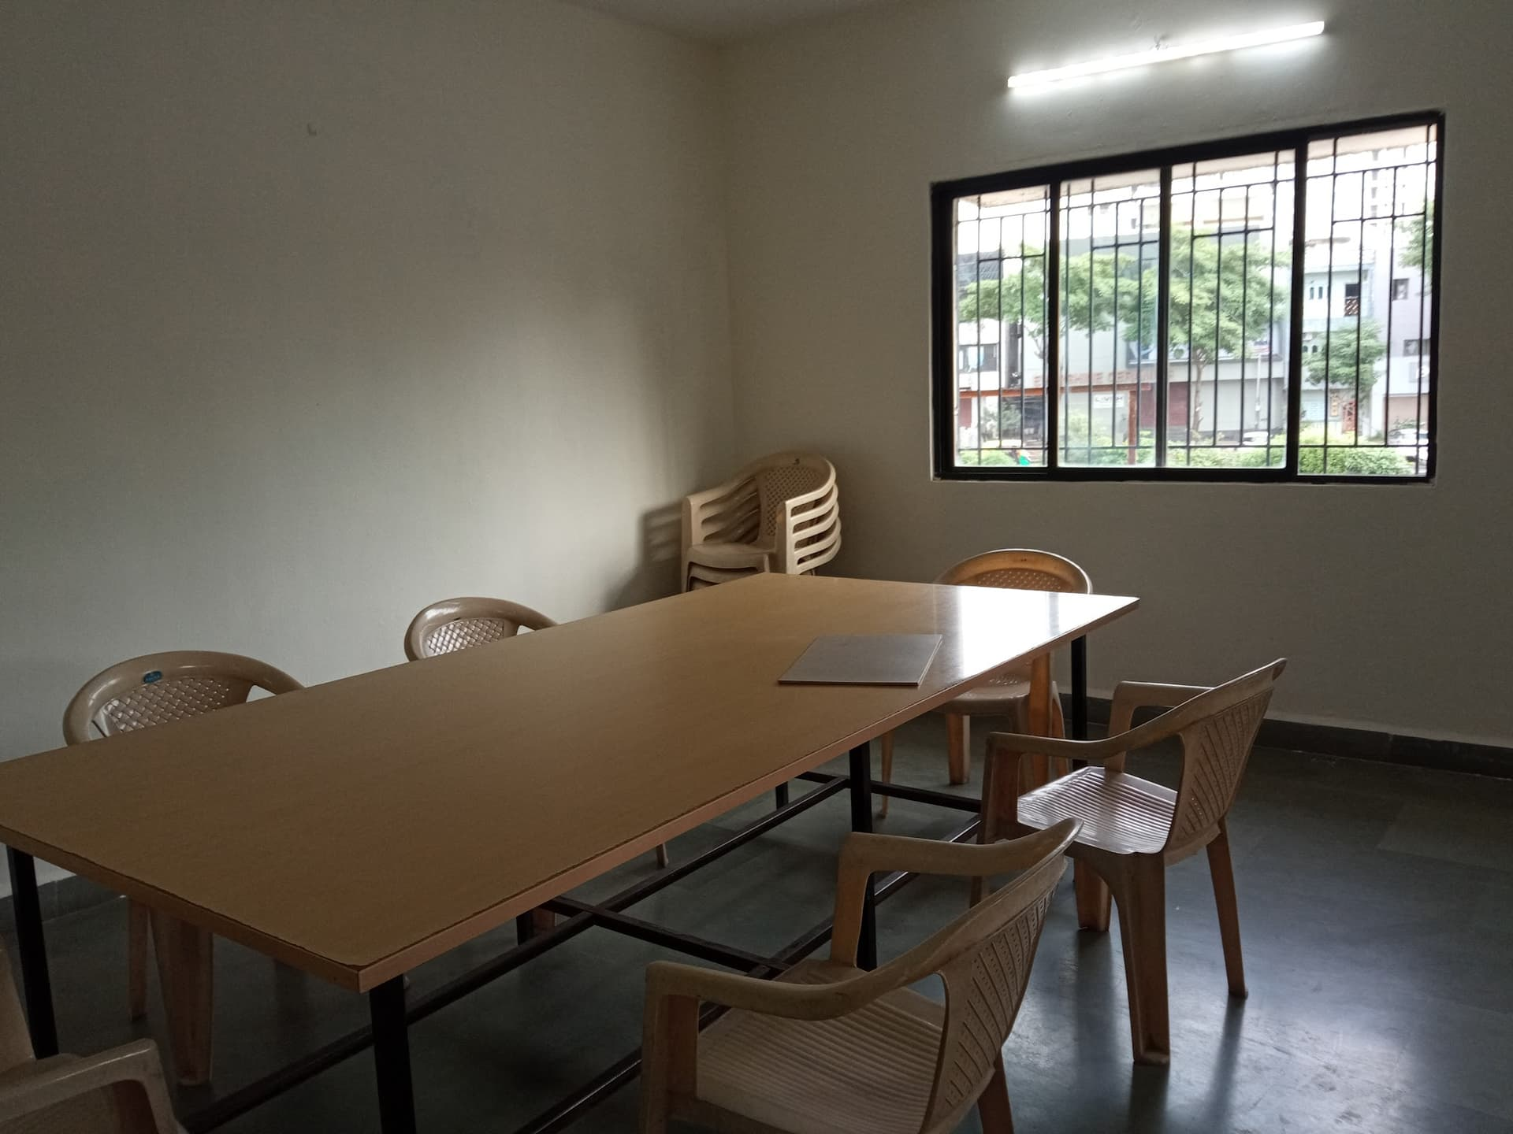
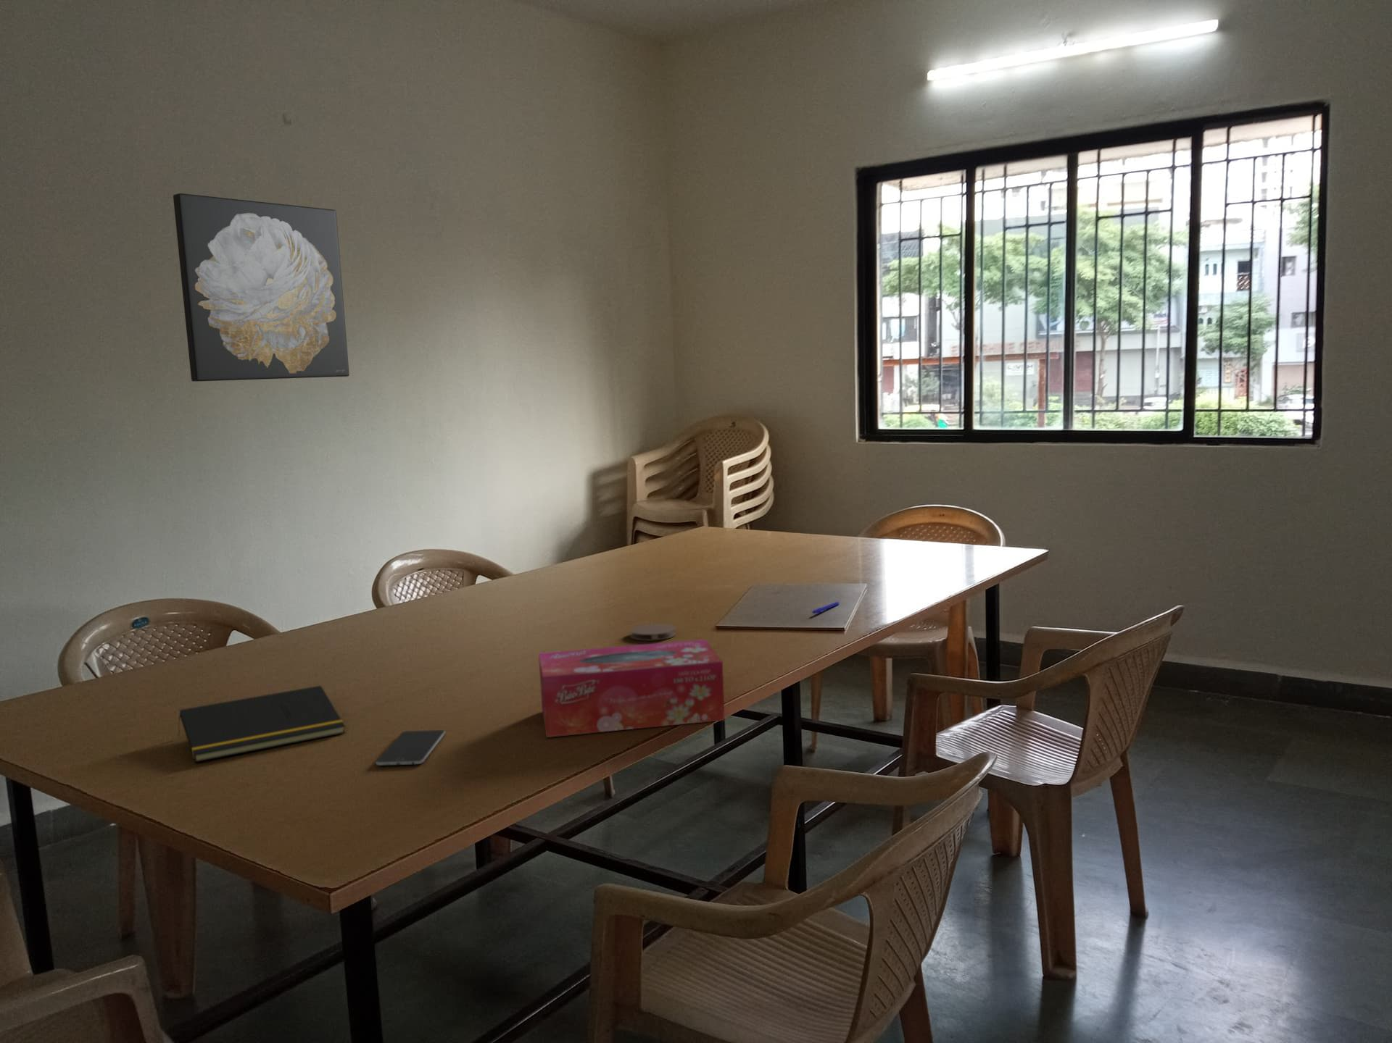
+ notepad (262, 721)
+ wall art (266, 291)
+ coaster (652, 631)
+ tissue box (629, 686)
+ smartphone (412, 747)
+ pen (826, 607)
